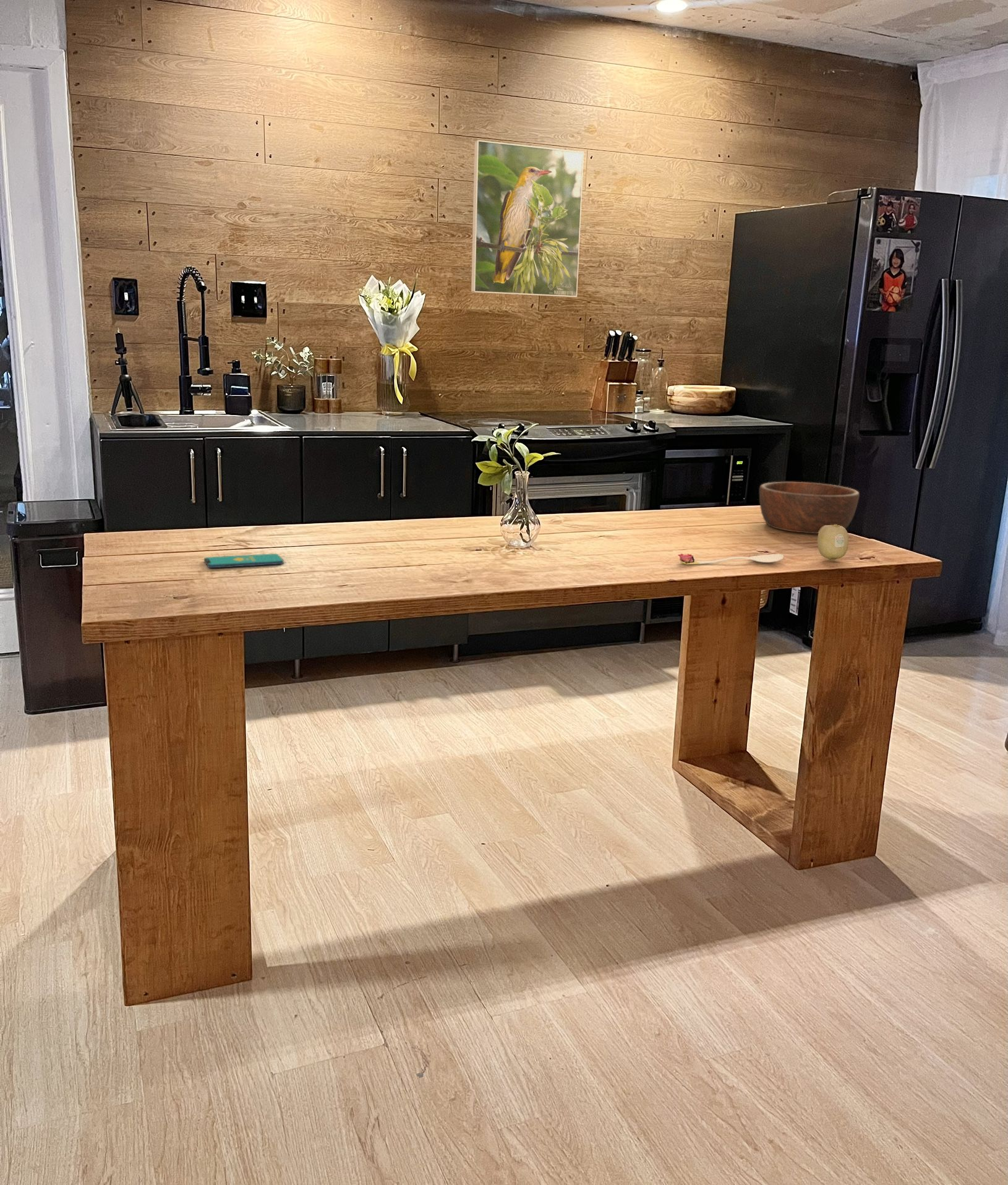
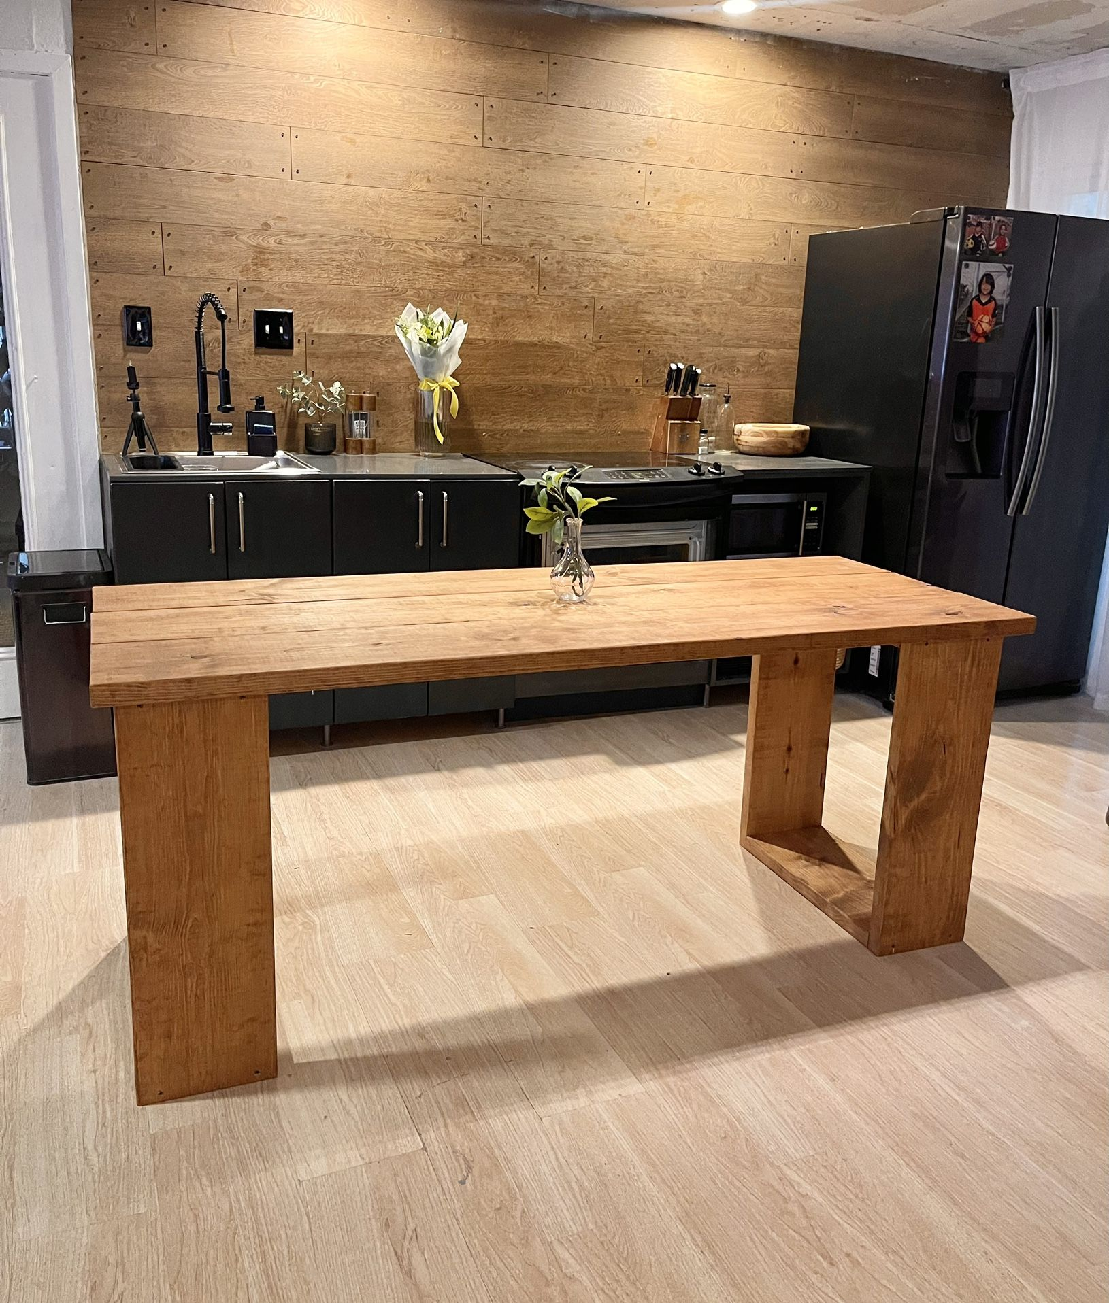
- spoon (731, 557)
- wooden bowl (806, 508)
- fruit (832, 542)
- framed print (527, 221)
- smartphone (244, 560)
